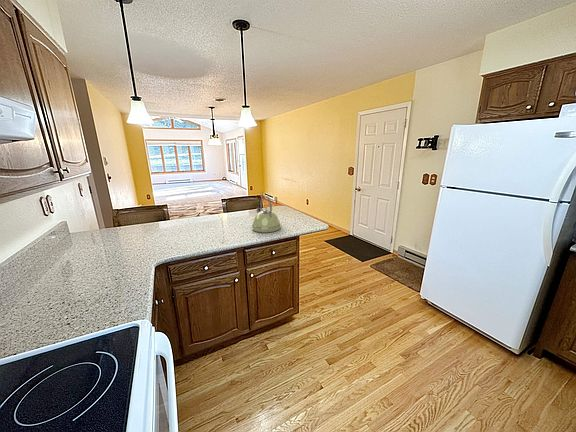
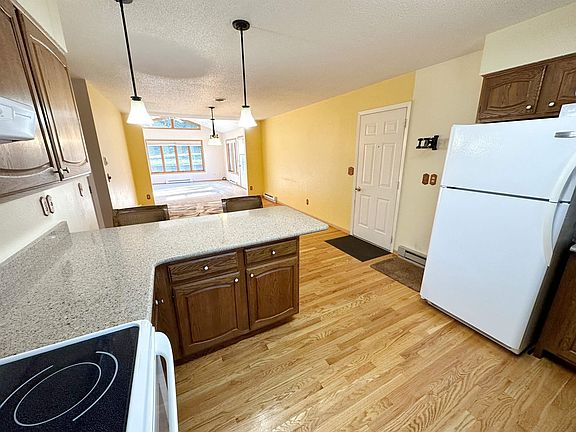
- kettle (265, 211)
